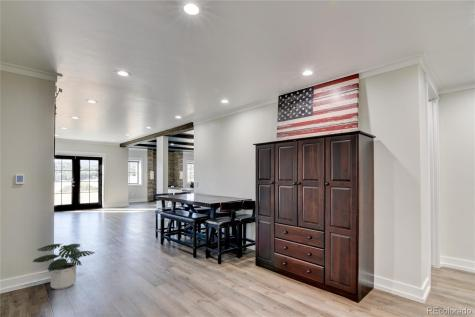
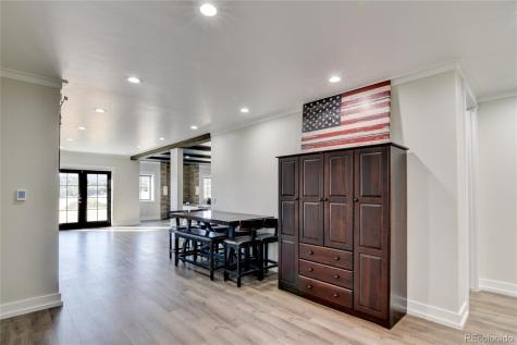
- potted plant (65, 265)
